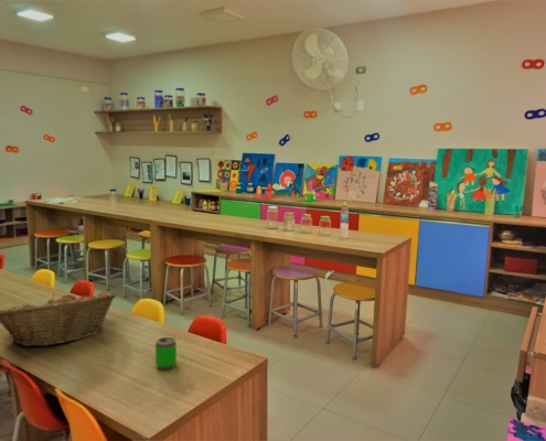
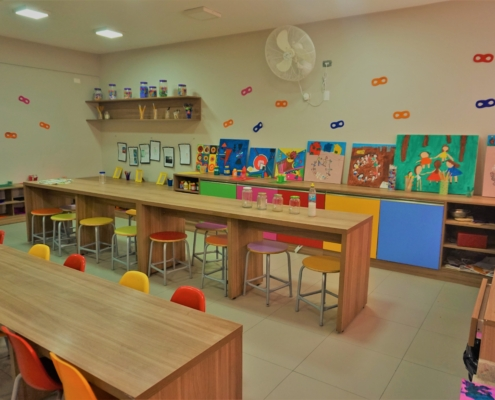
- soda can (165, 353)
- fruit basket (57, 312)
